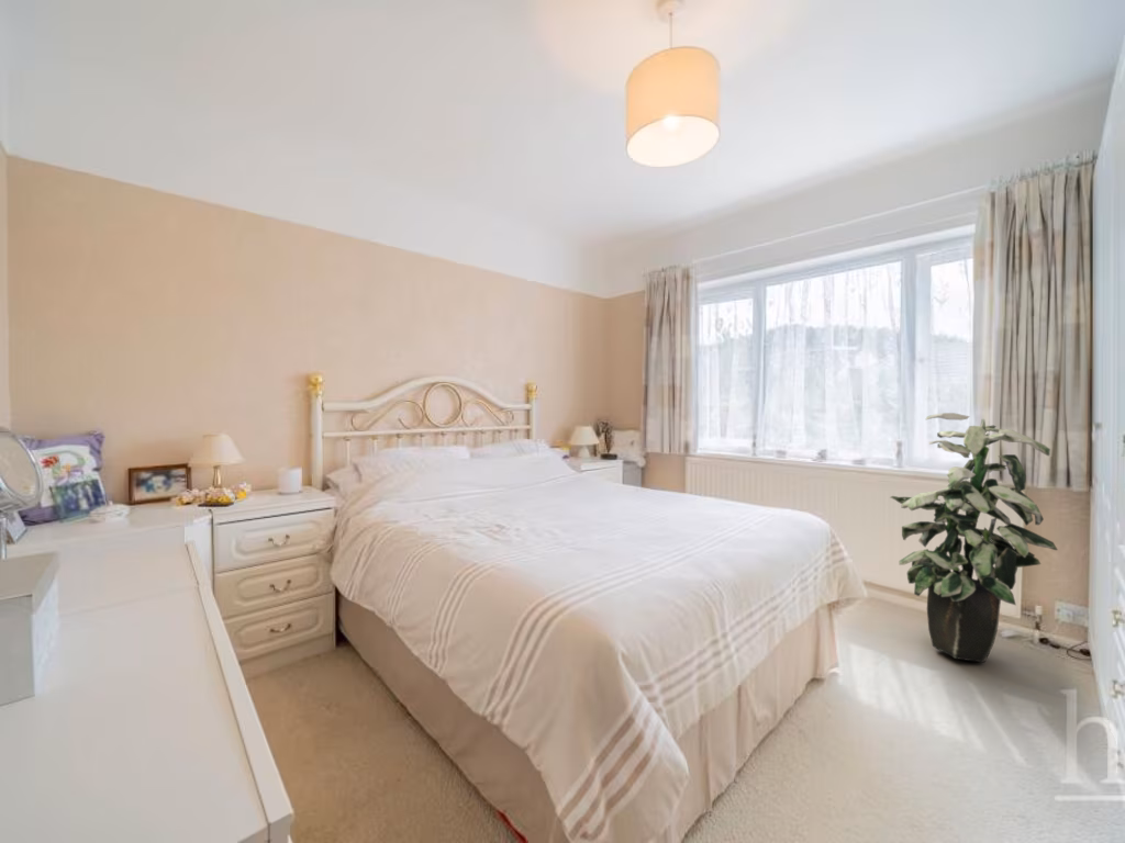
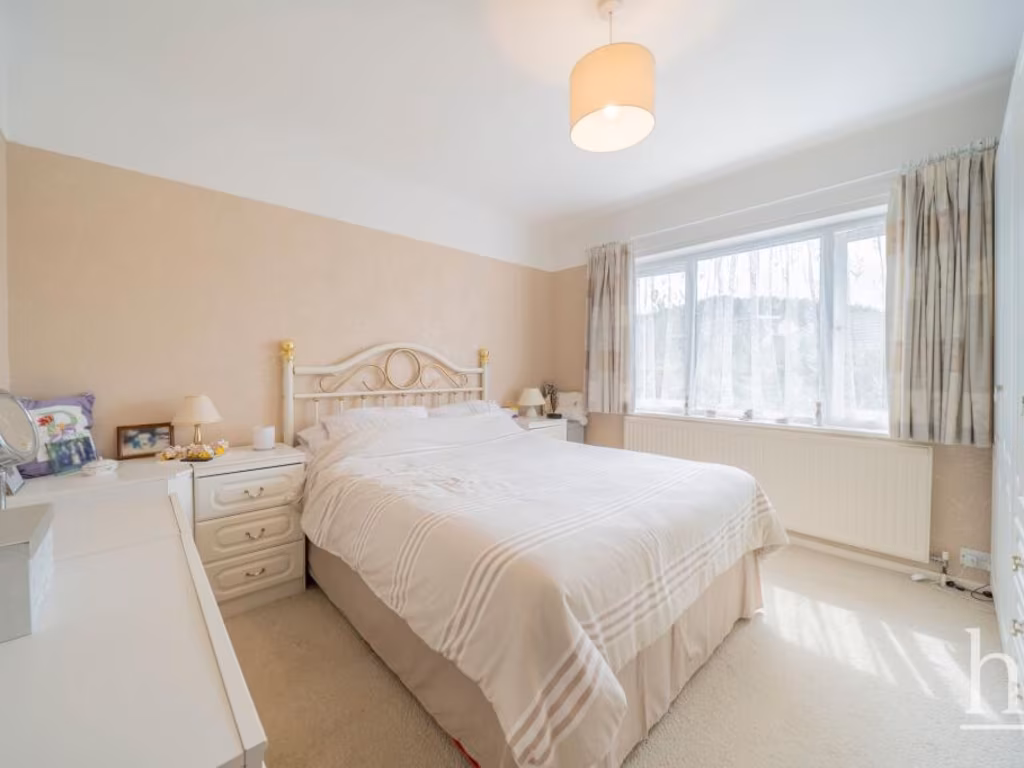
- indoor plant (962, 532)
